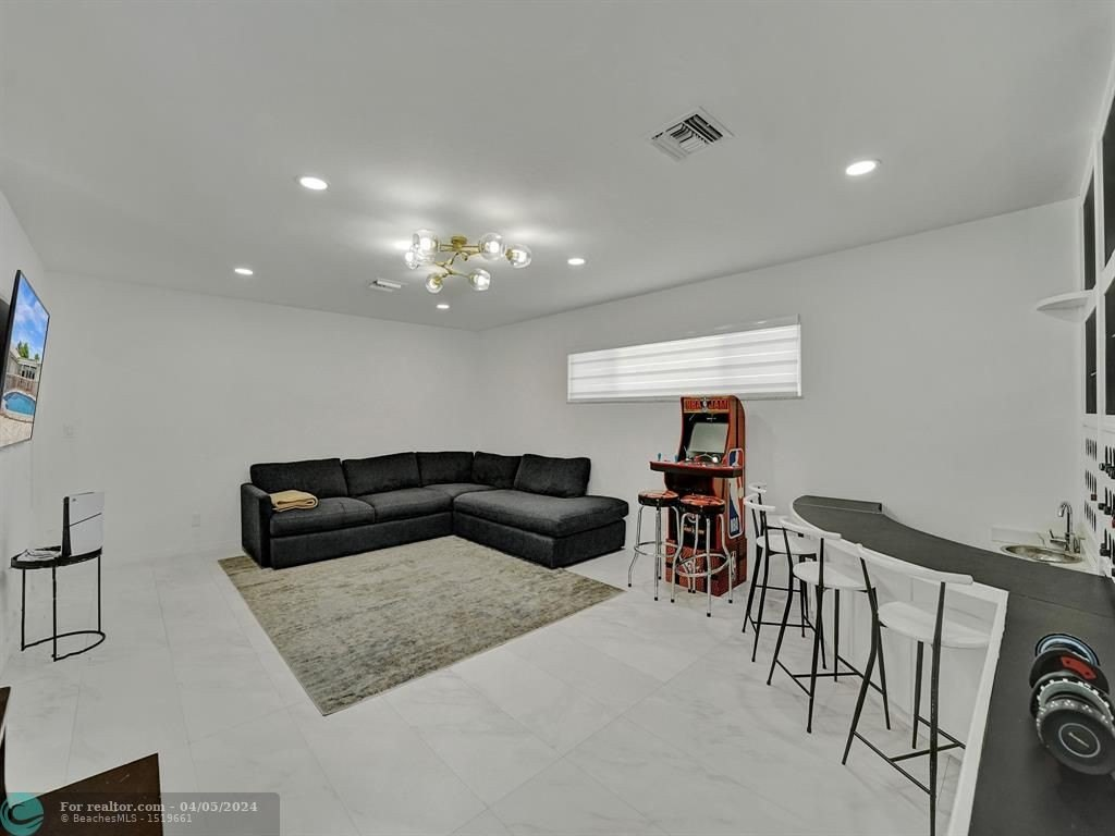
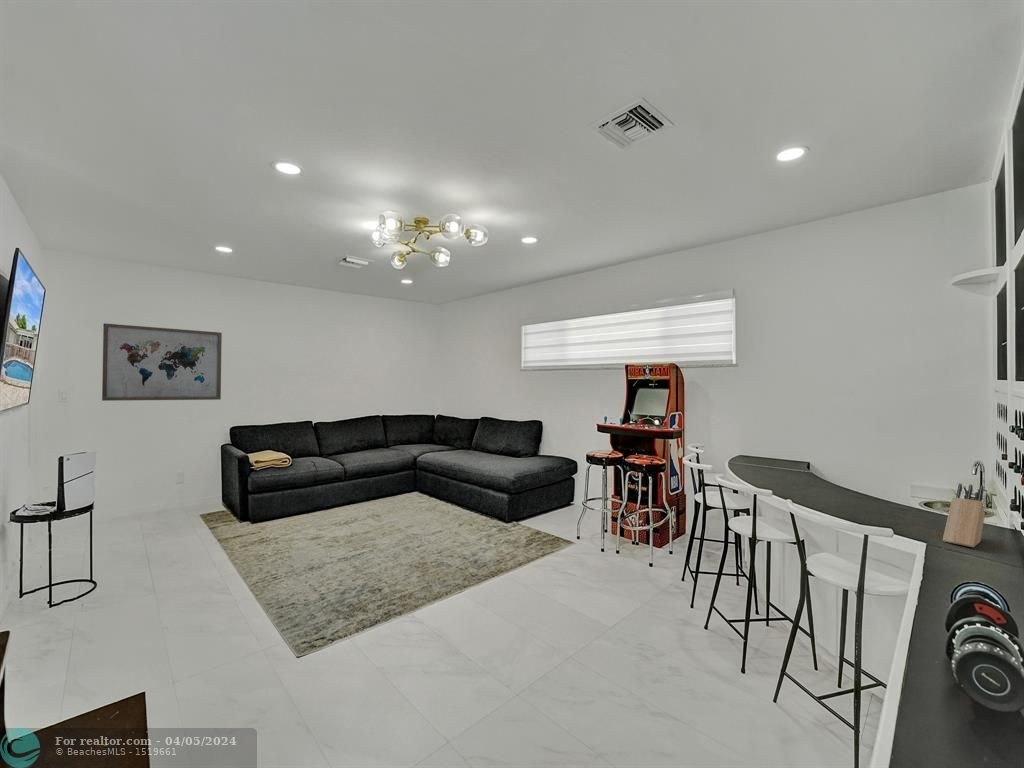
+ wall art (166, 364)
+ knife block (965, 512)
